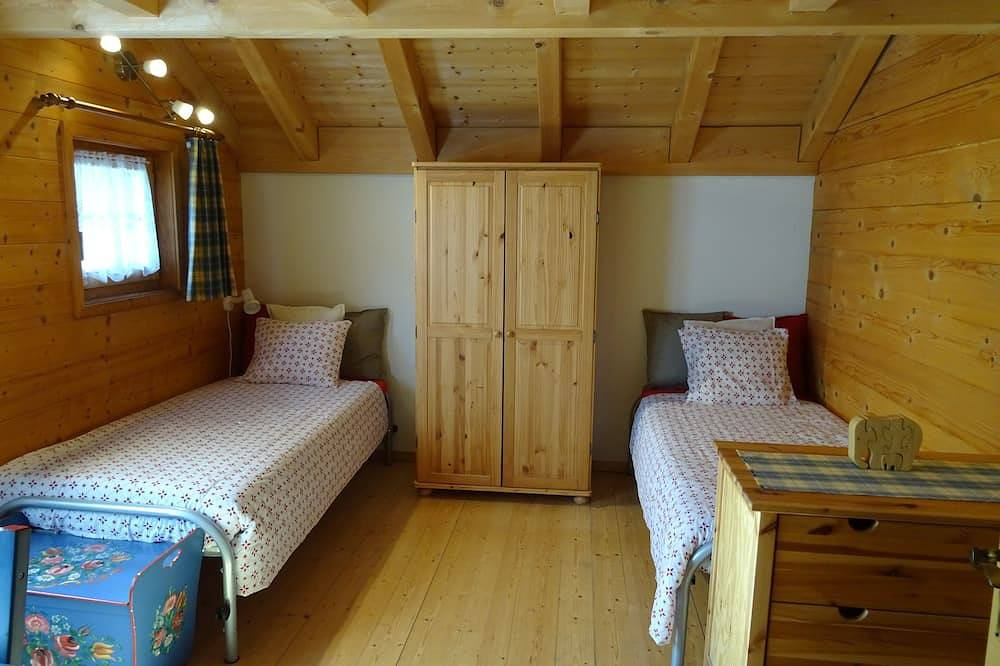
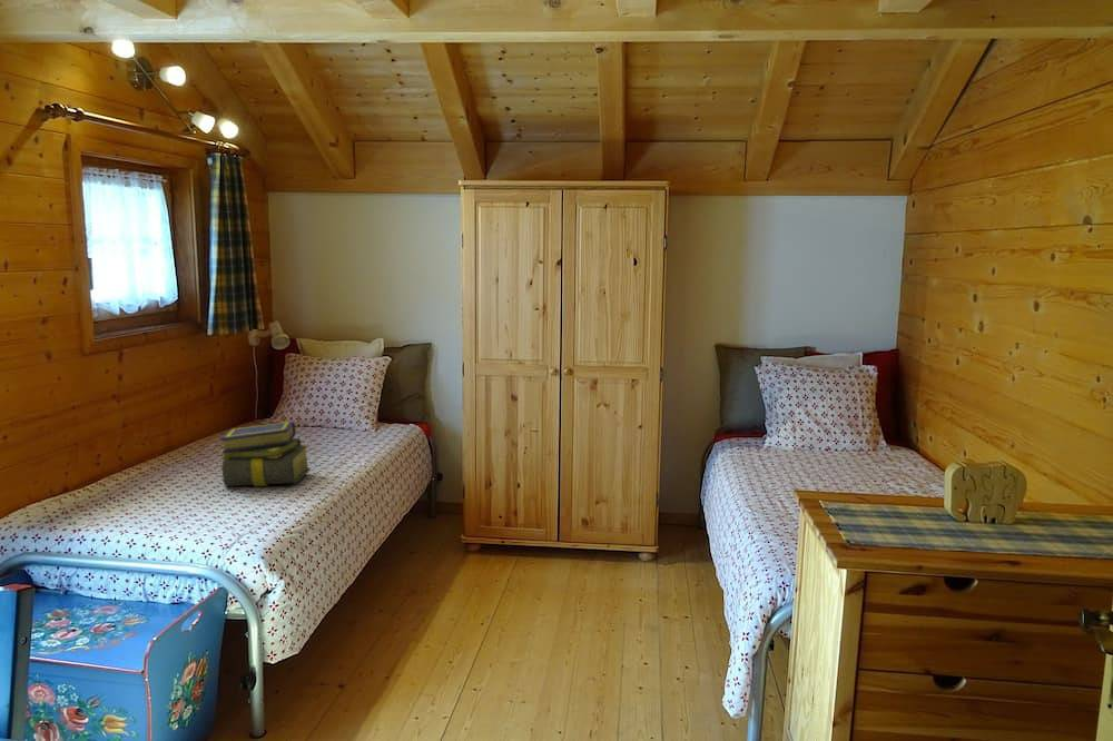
+ stack of books (263, 453)
